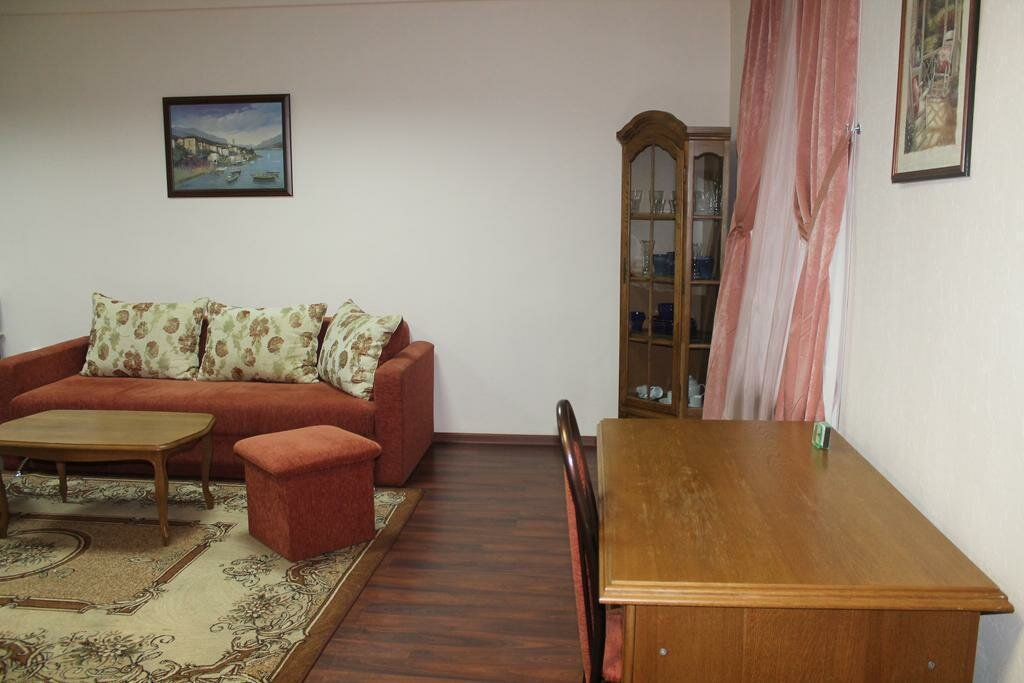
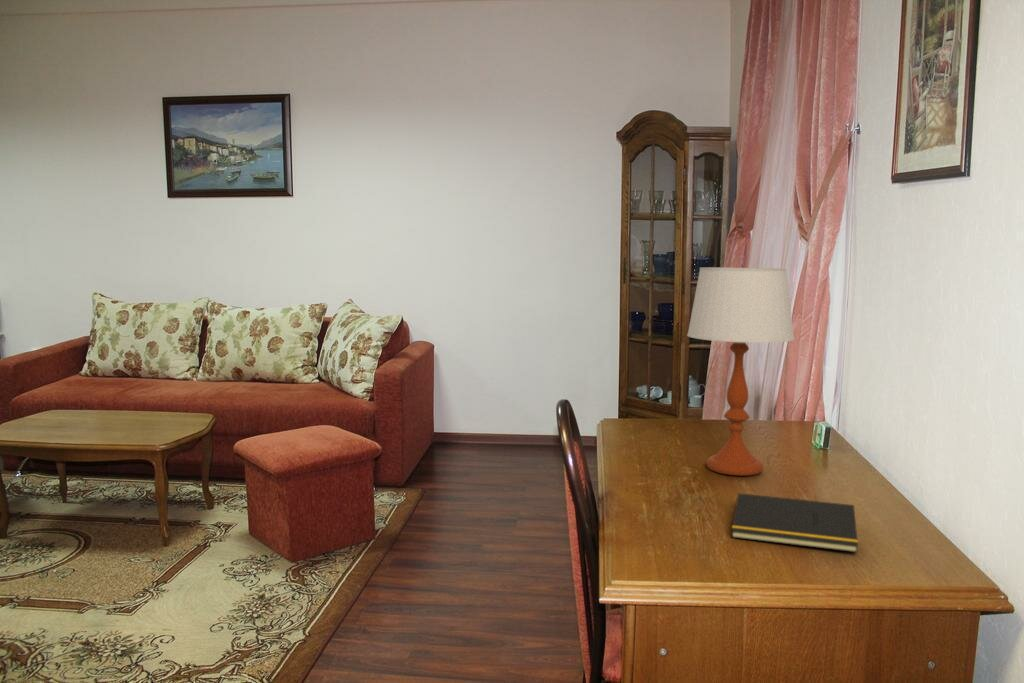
+ notepad (794, 520)
+ table lamp (738, 369)
